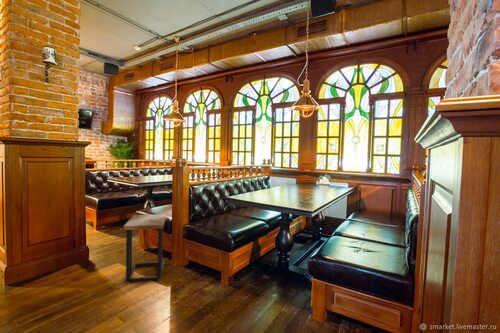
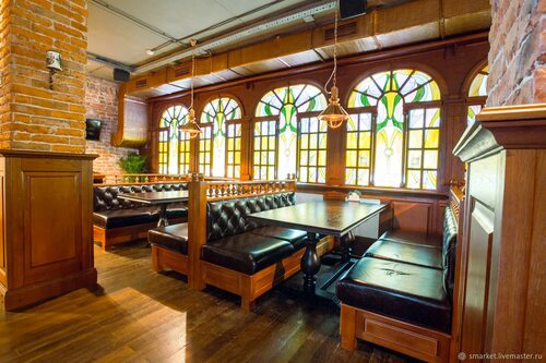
- side table (158, 246)
